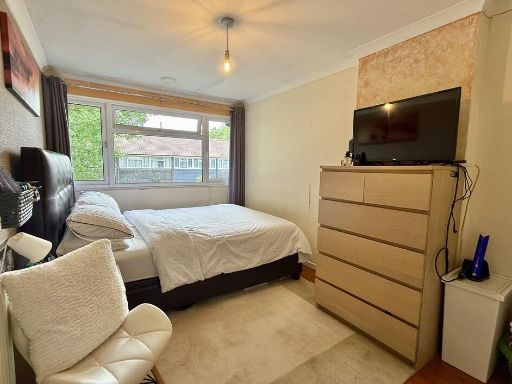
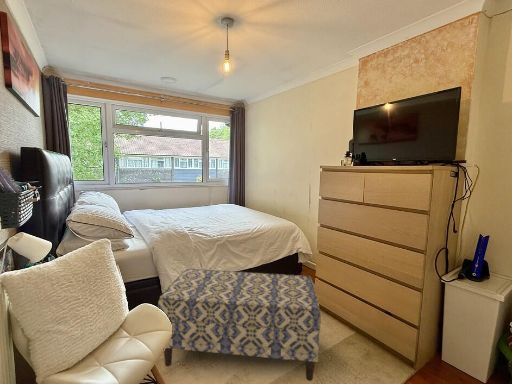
+ bench (242, 318)
